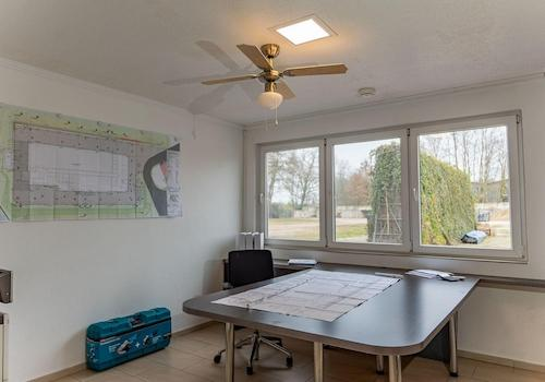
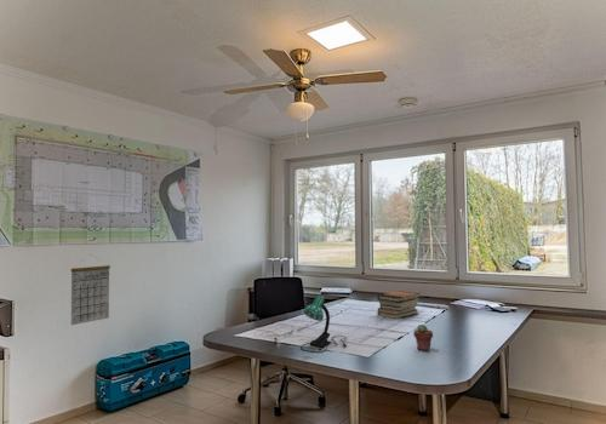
+ calendar (91, 287)
+ desk lamp (328, 319)
+ book stack (399, 304)
+ potted succulent (423, 336)
